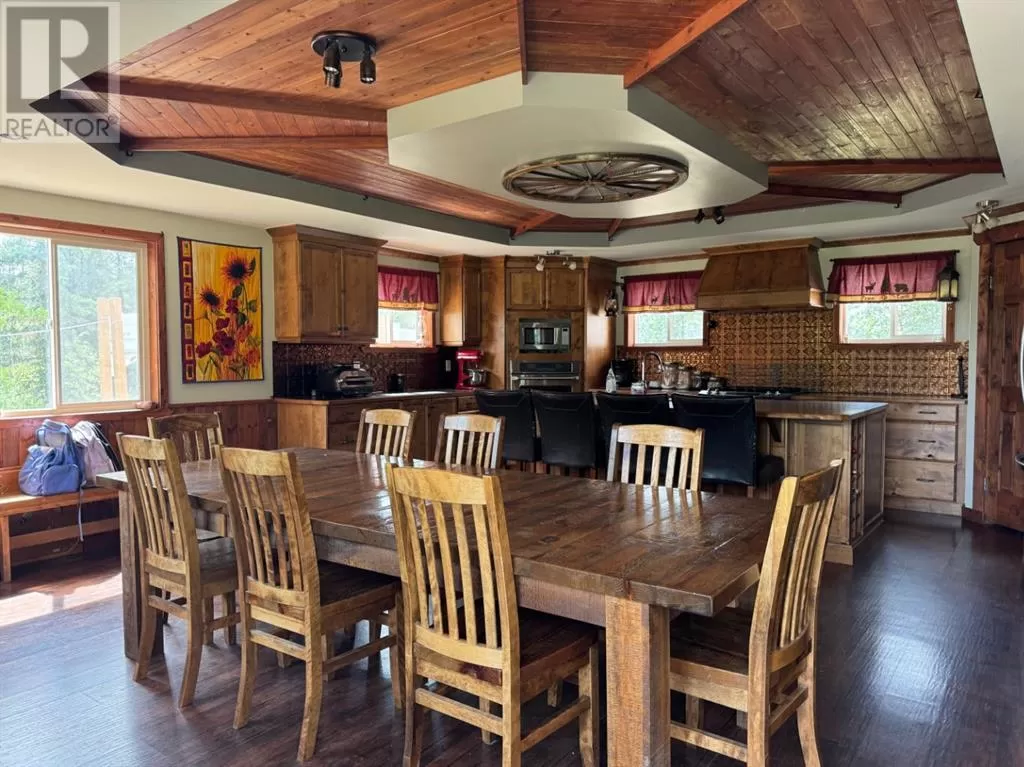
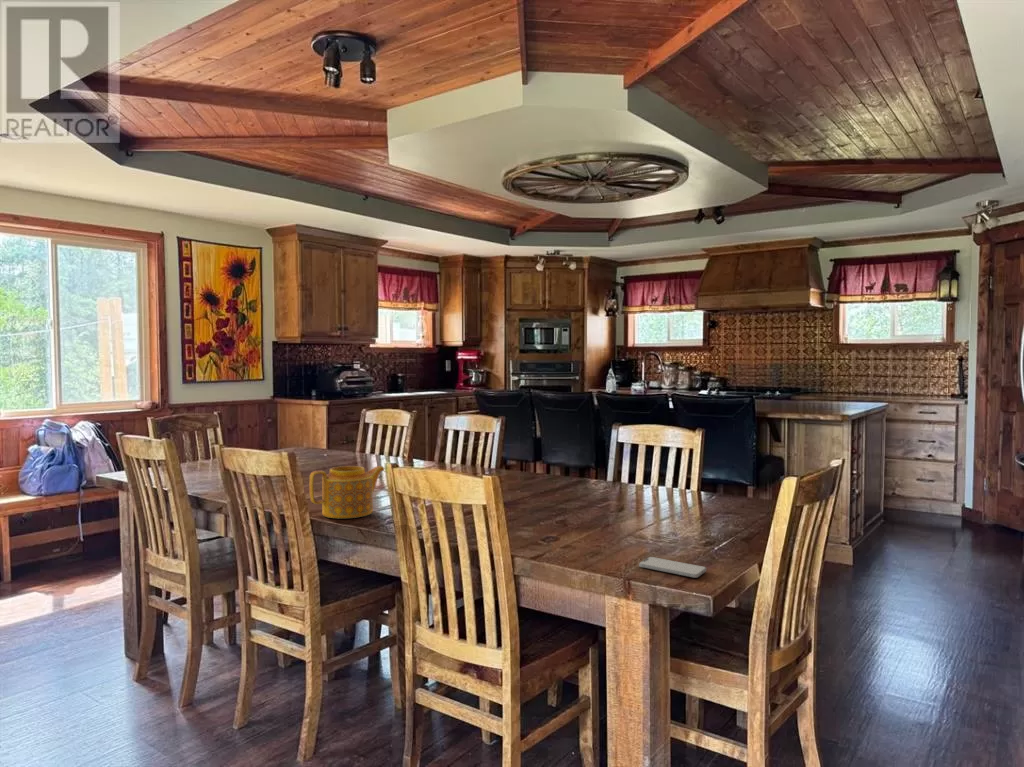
+ smartphone (672, 566)
+ teapot (349, 490)
